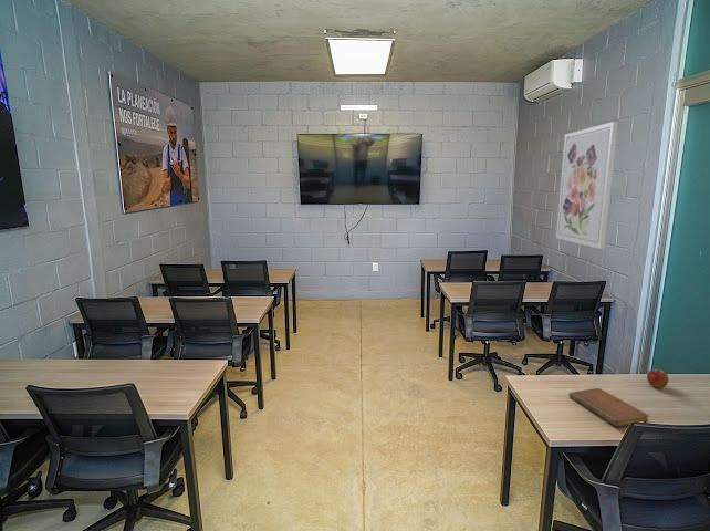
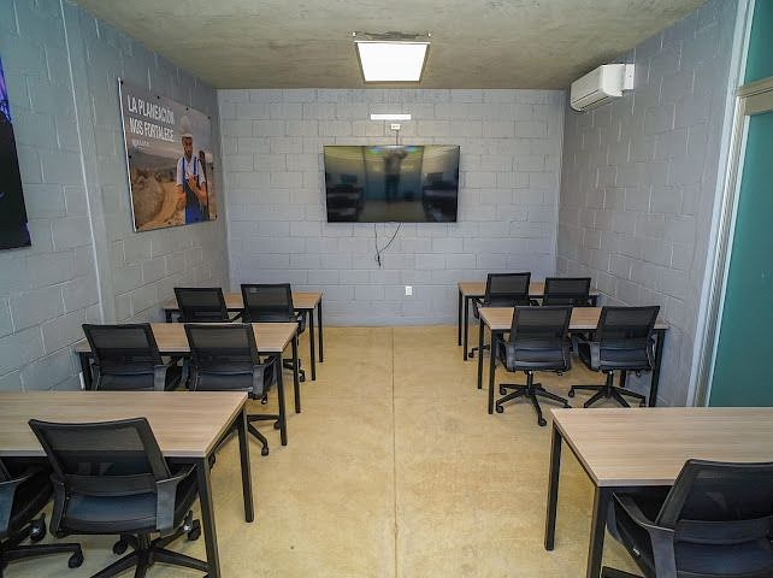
- wall art (583, 187)
- notebook (606, 406)
- apple (657, 378)
